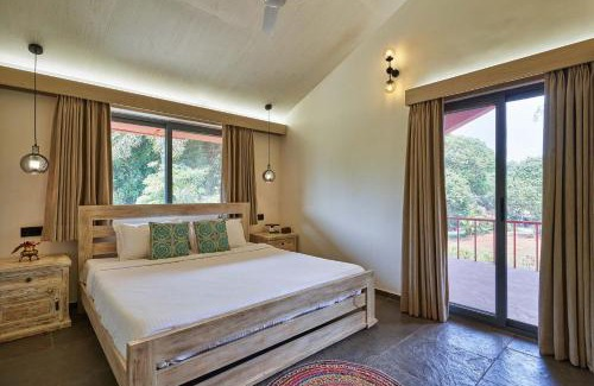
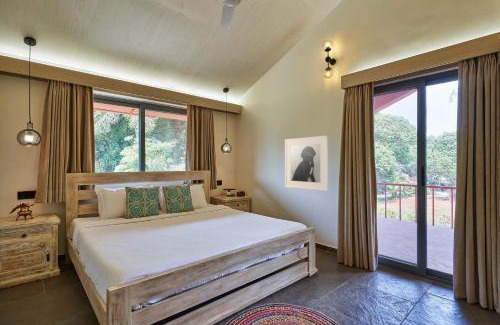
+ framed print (304, 163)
